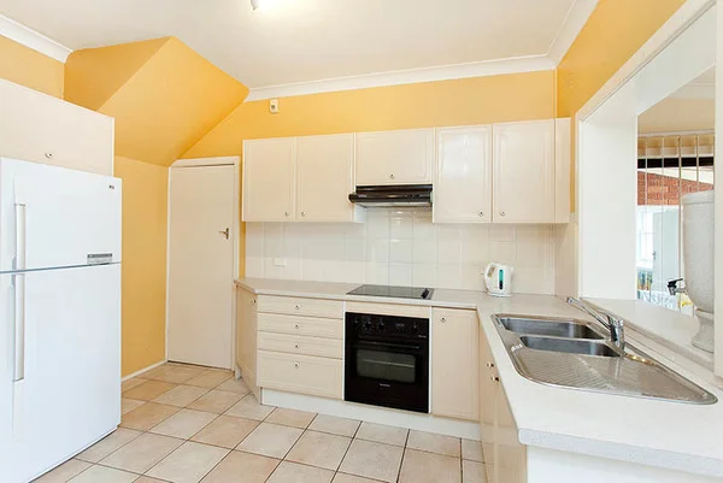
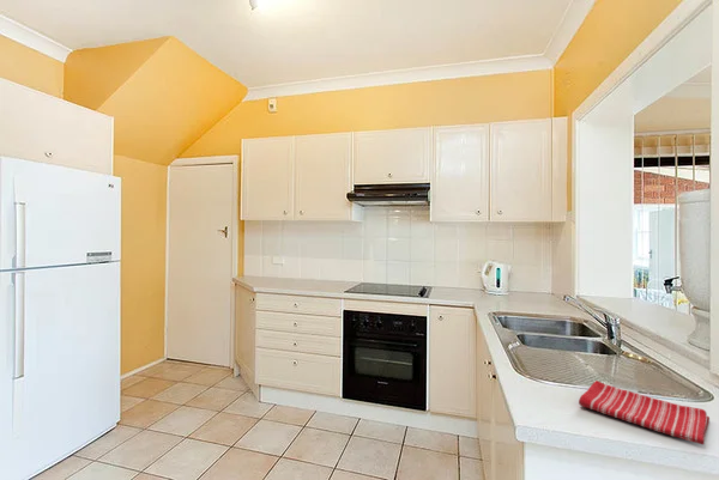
+ dish towel (640, 407)
